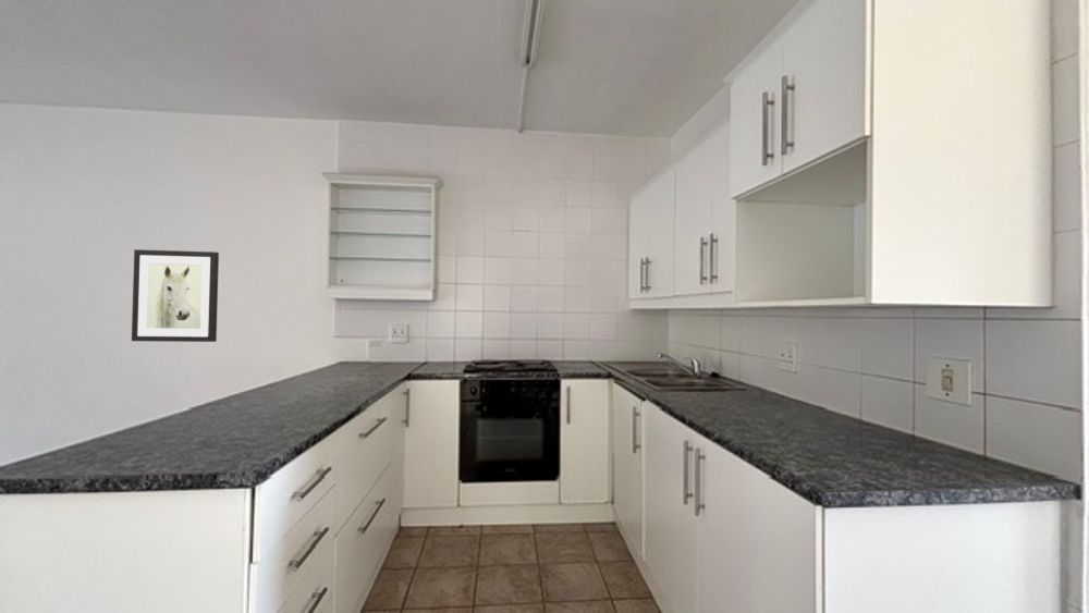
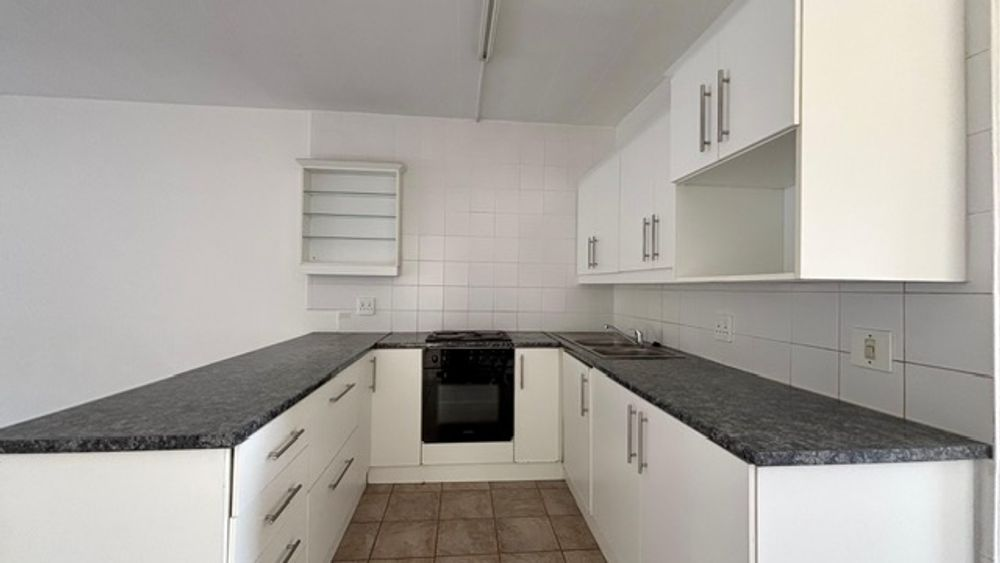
- wall art (175, 296)
